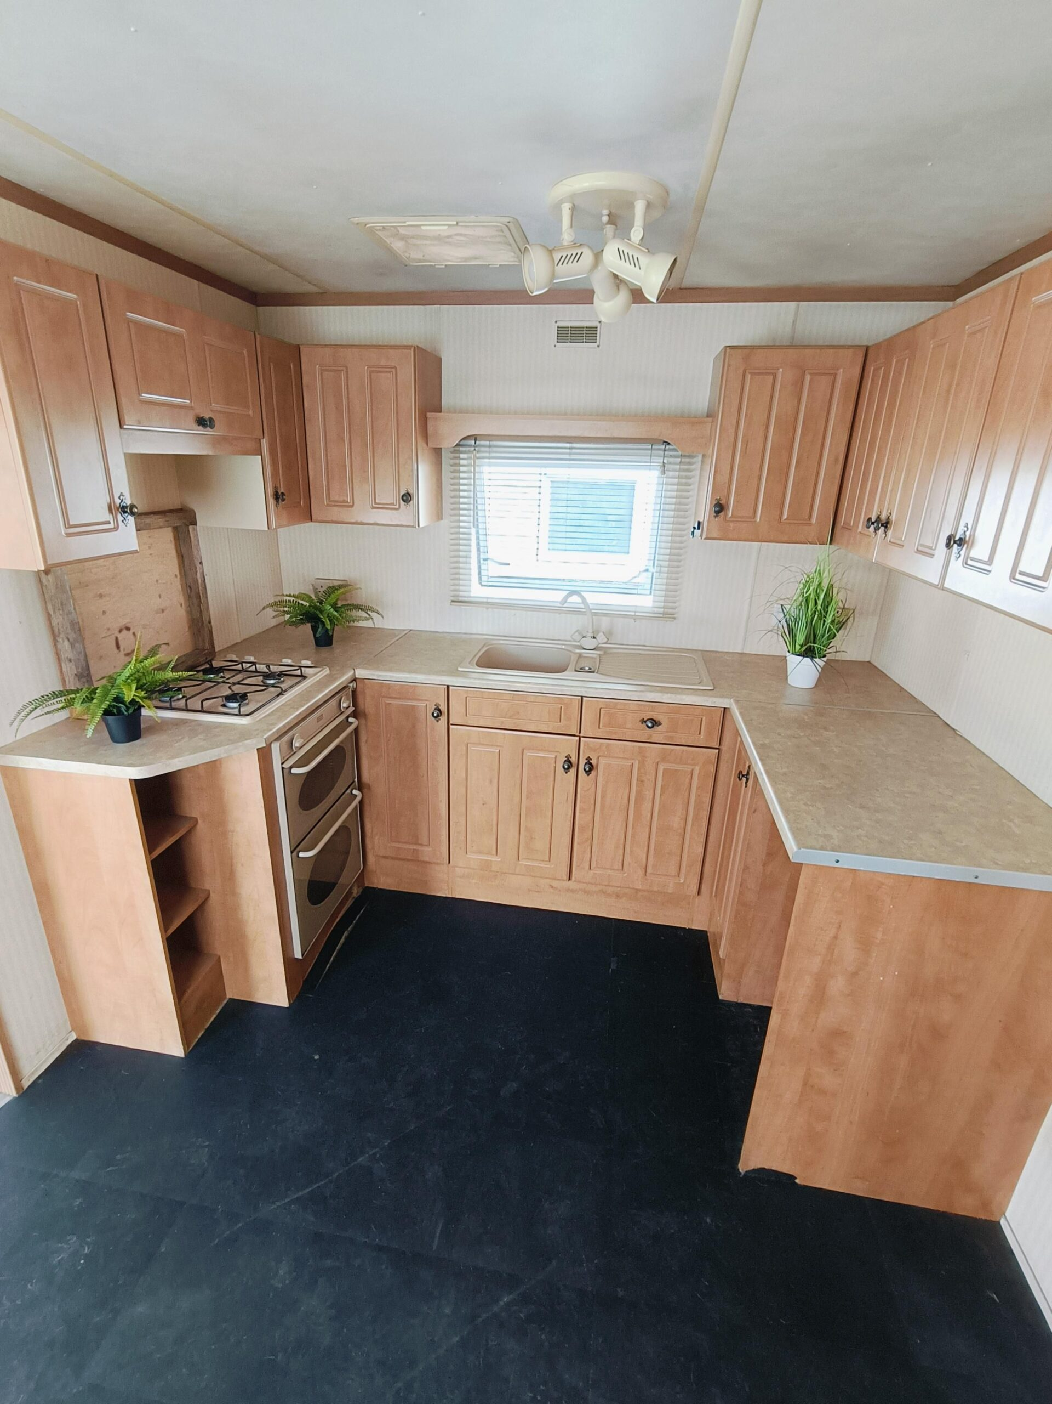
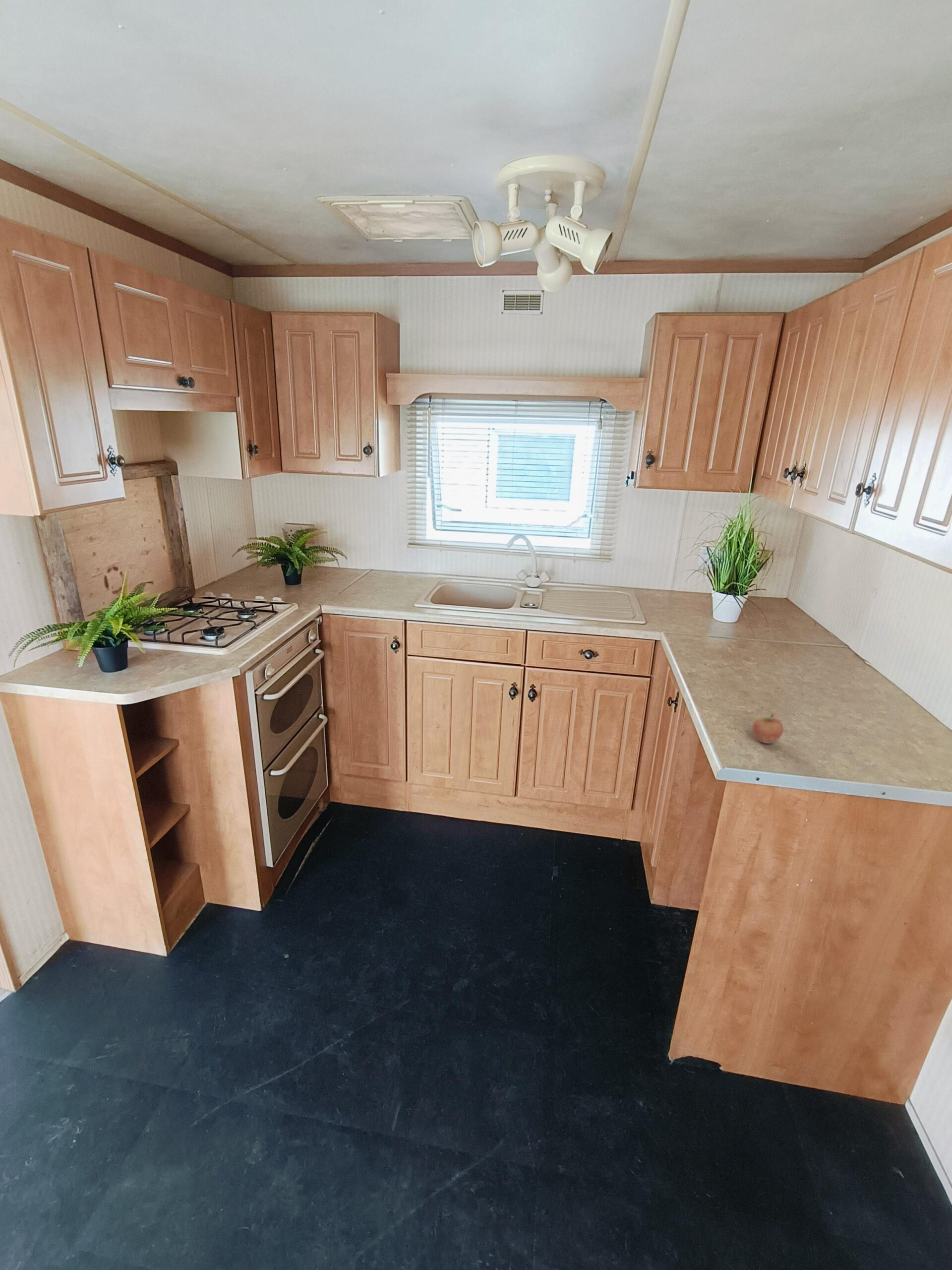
+ fruit (767, 727)
